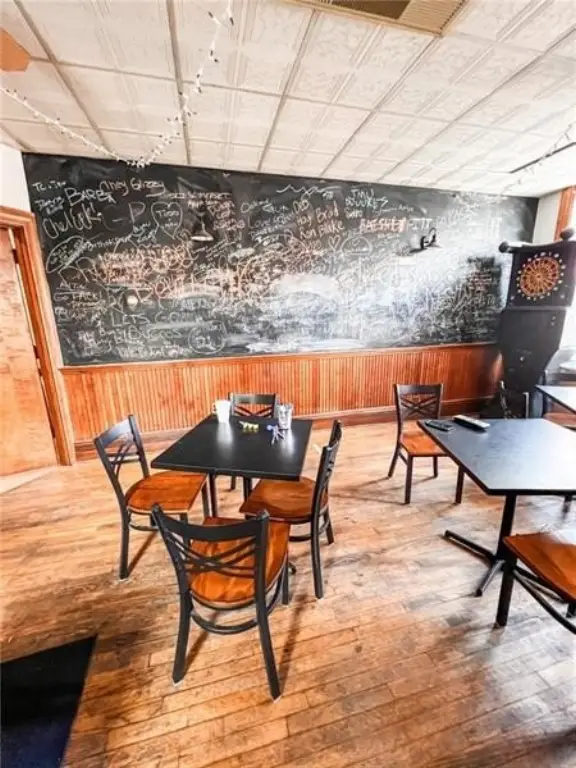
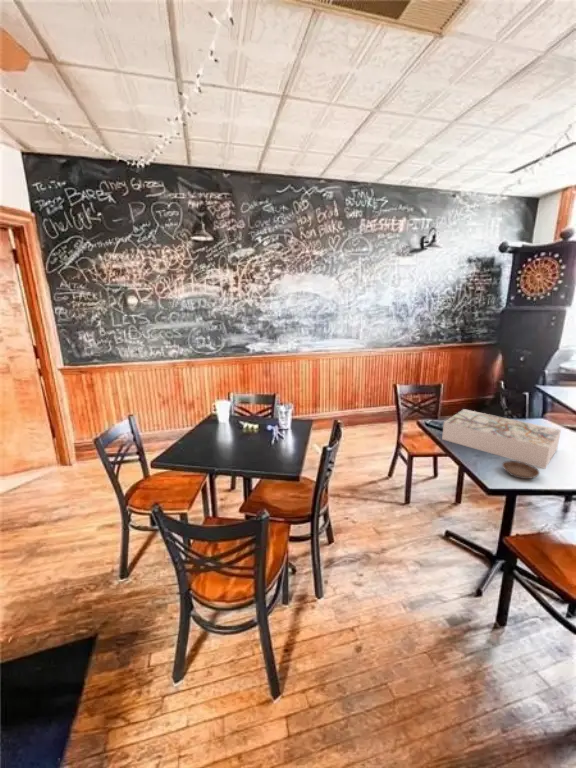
+ board game (498, 434)
+ saucer (519, 470)
